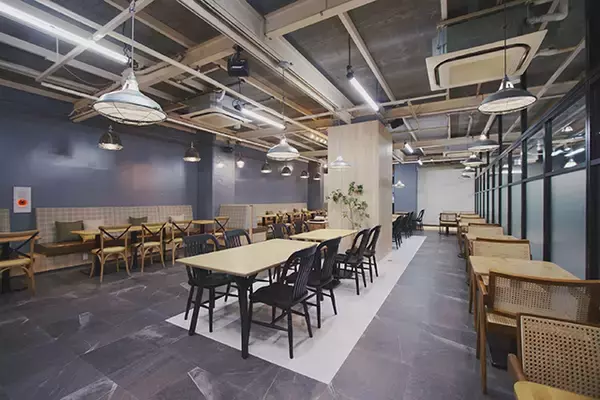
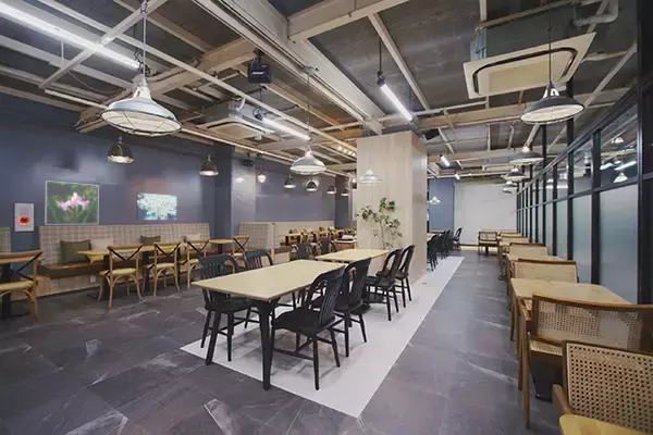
+ wall art (157, 207)
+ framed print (73, 203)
